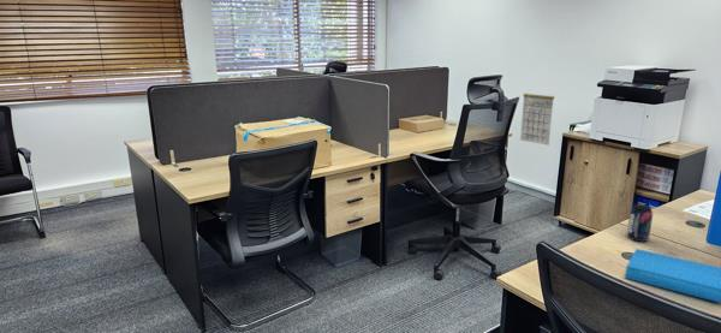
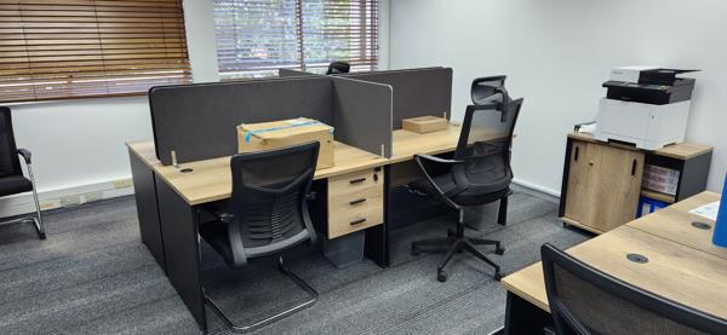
- beverage can (639, 222)
- calendar (536, 113)
- book (677, 274)
